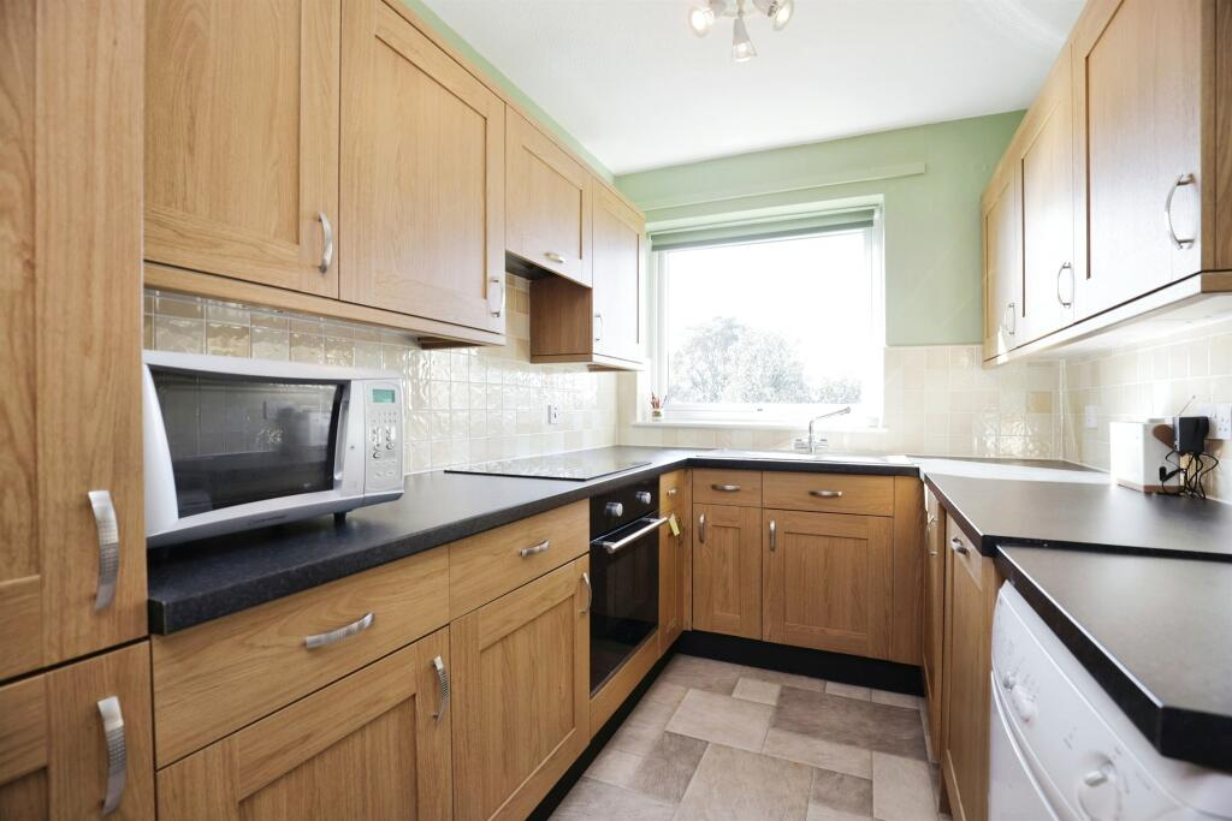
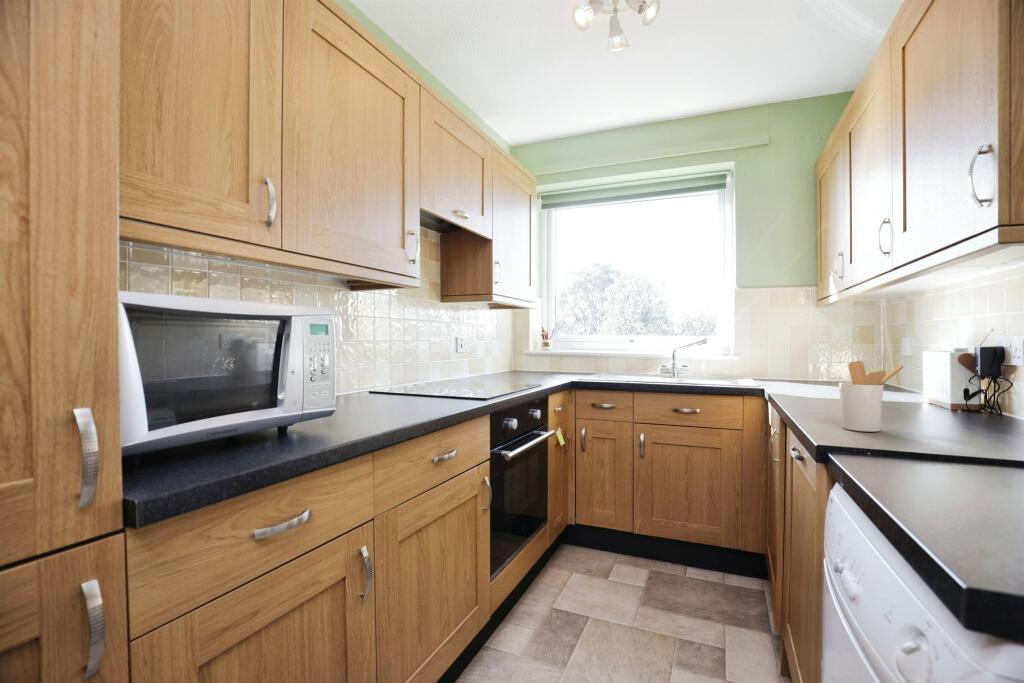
+ utensil holder (872, 395)
